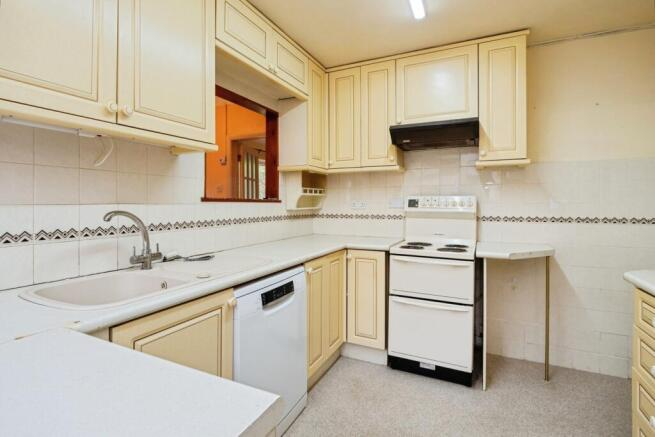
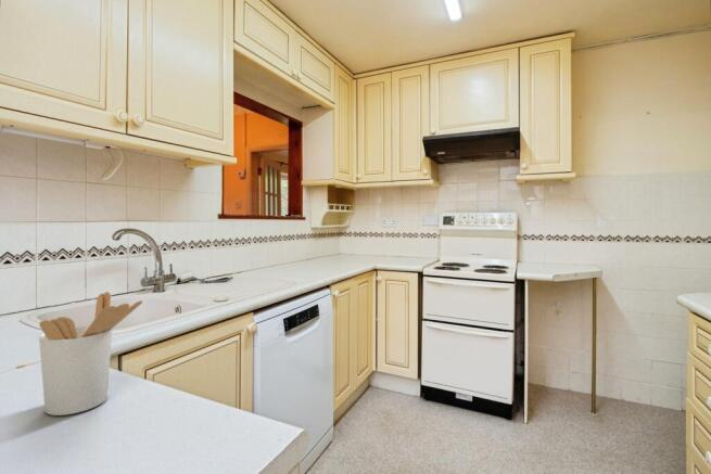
+ utensil holder (91, 350)
